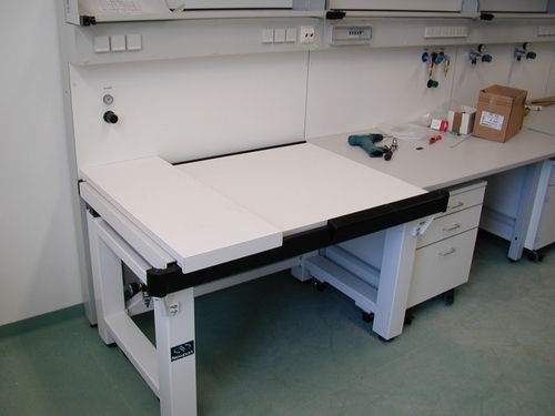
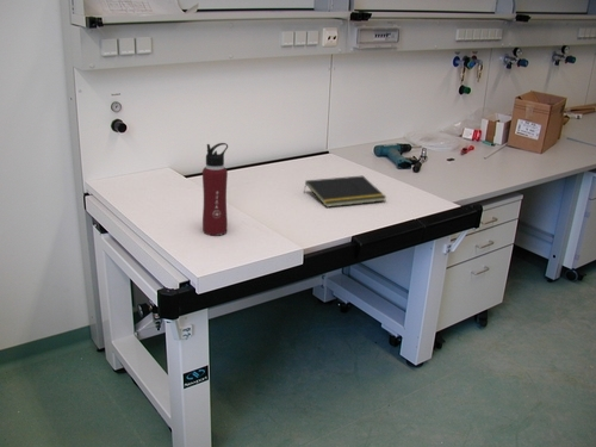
+ water bottle (215, 188)
+ notepad (344, 190)
